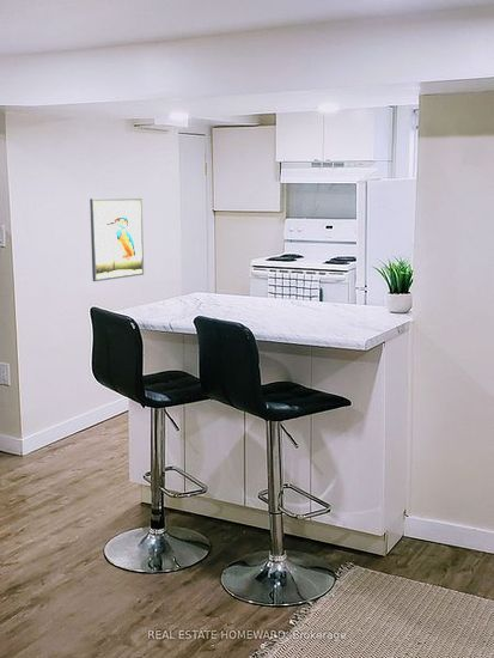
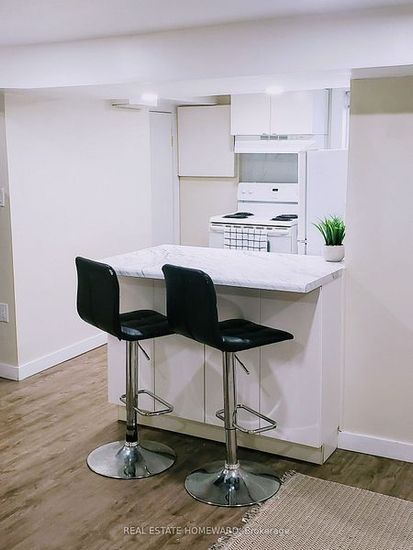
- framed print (117, 238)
